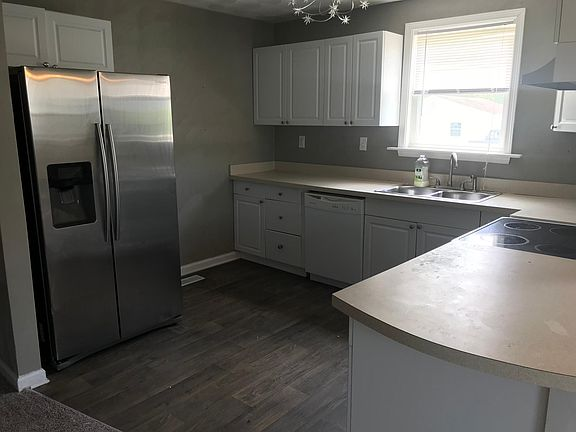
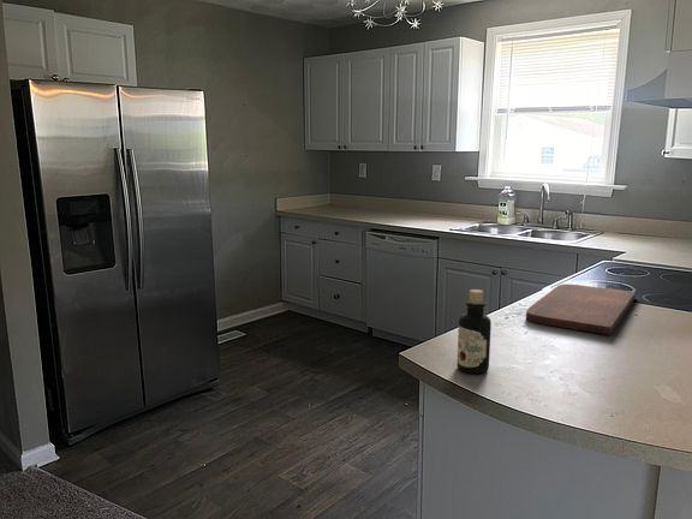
+ bottle (473, 330)
+ cutting board (581, 305)
